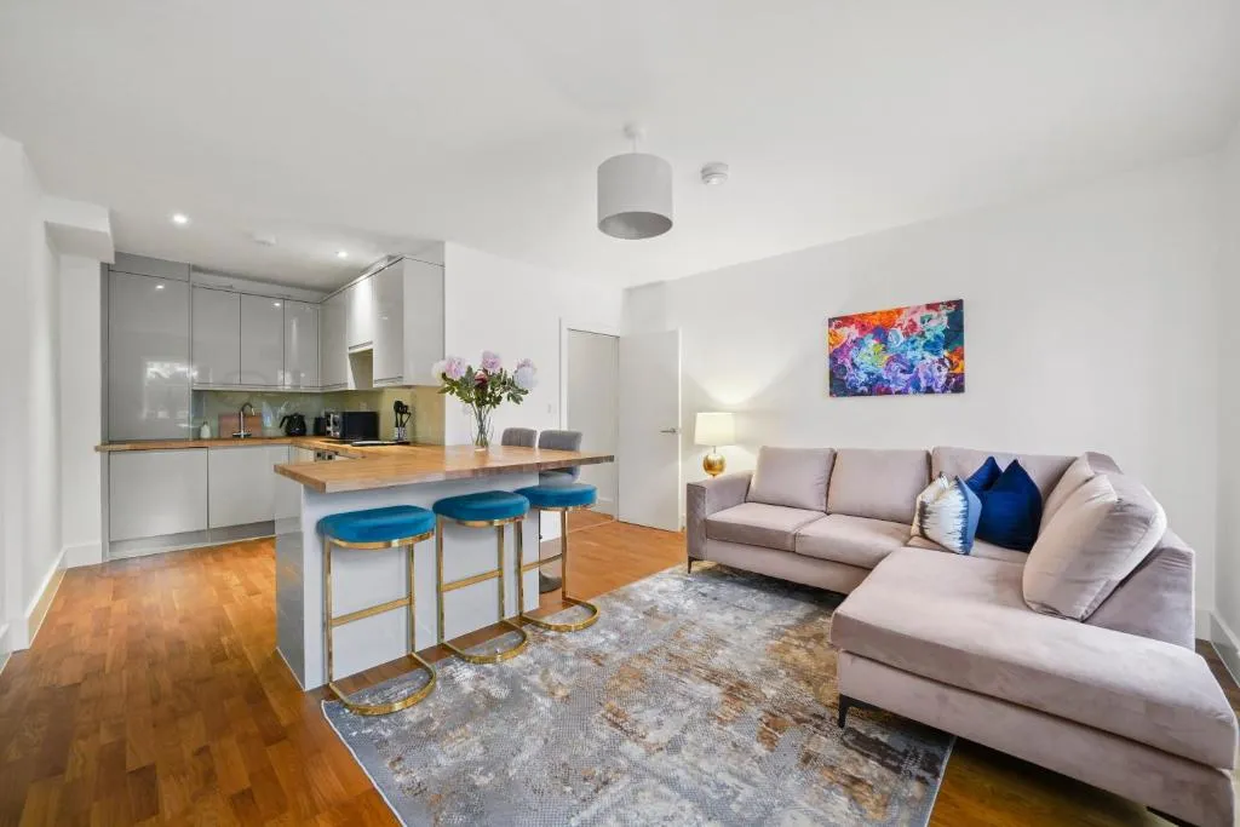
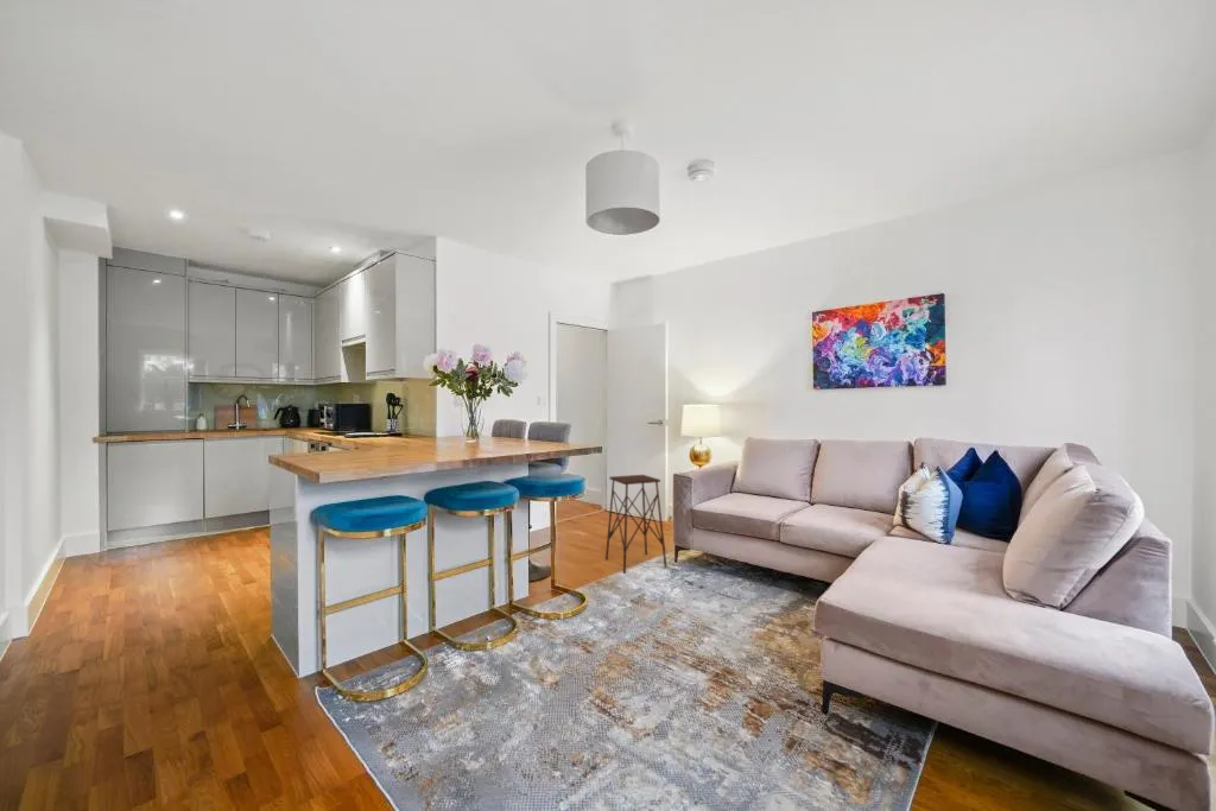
+ side table (634, 520)
